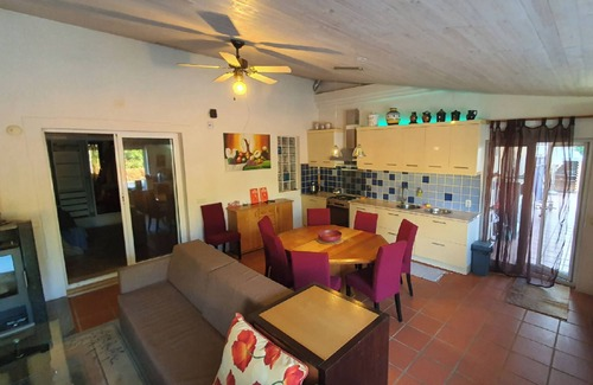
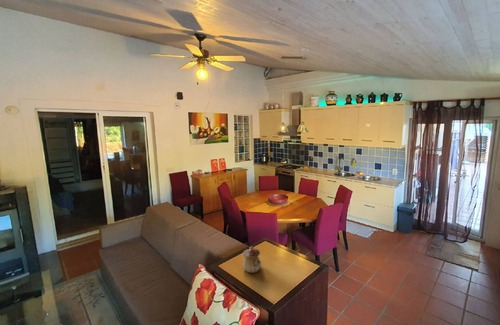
+ teapot (251, 257)
